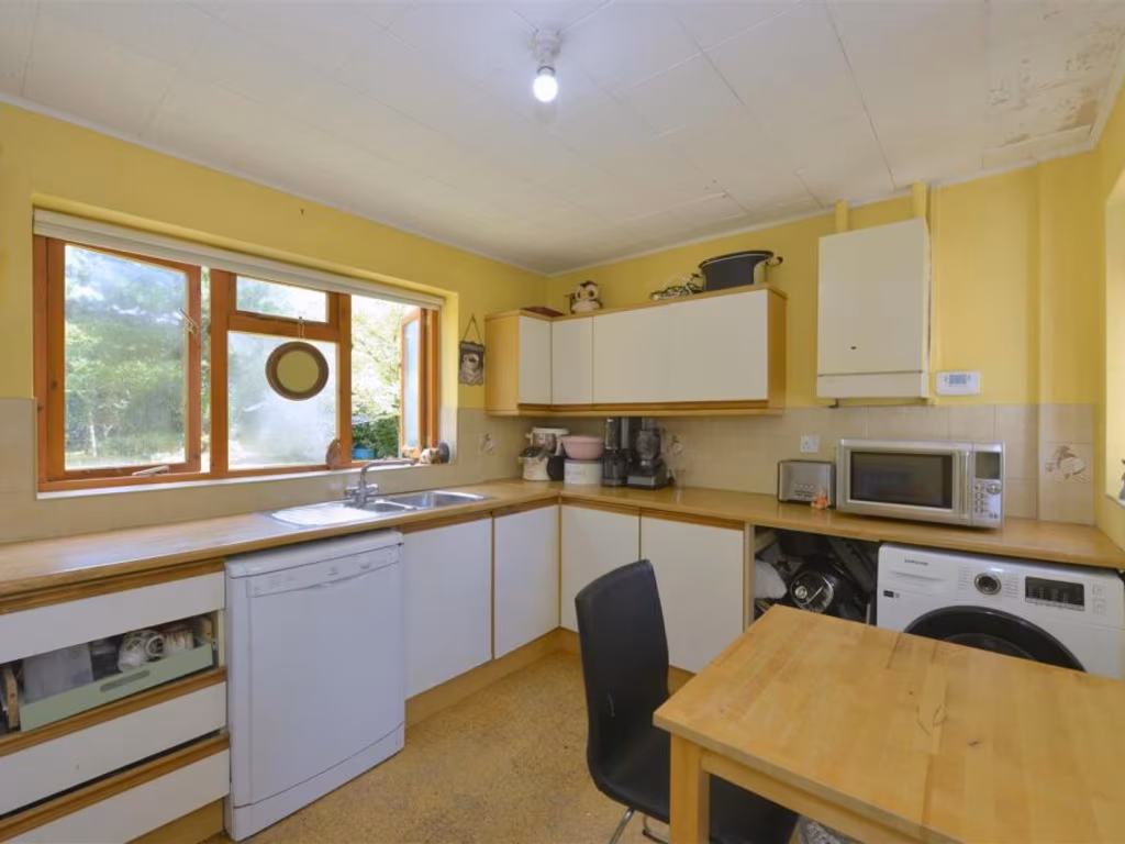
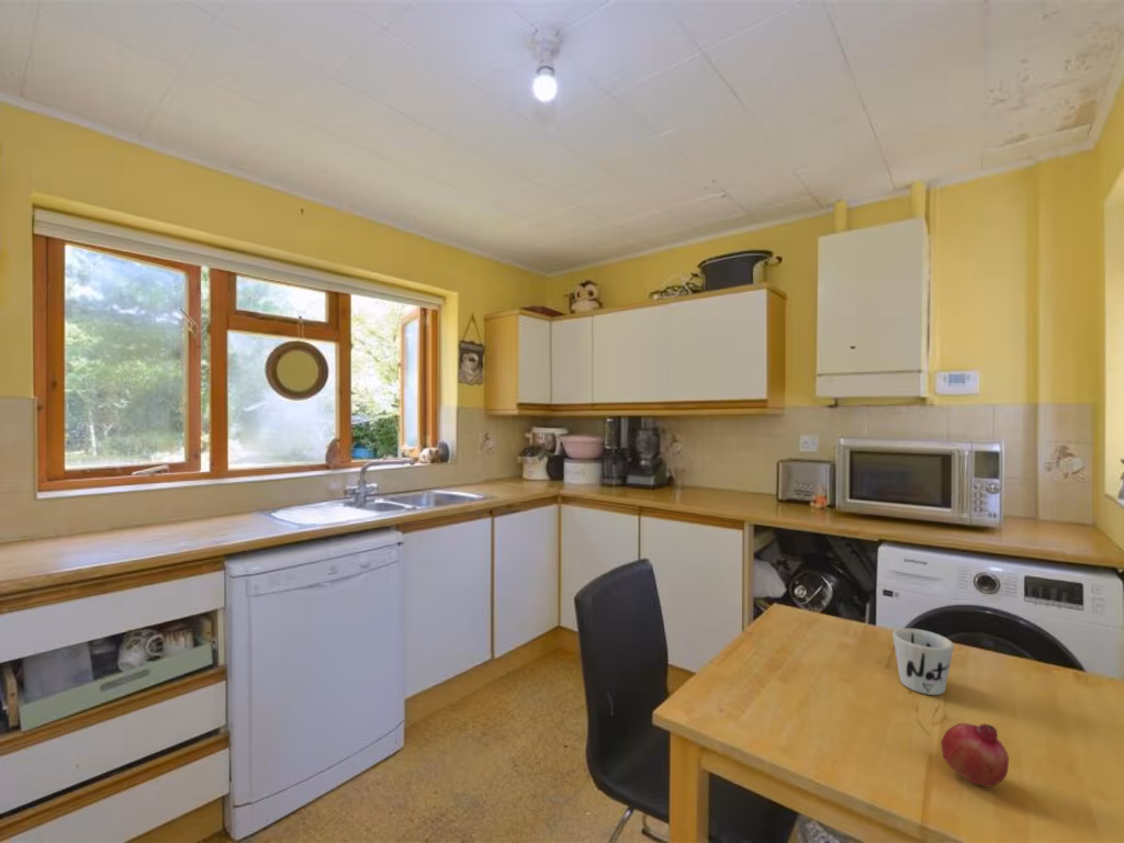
+ fruit (974, 749)
+ mug (918, 656)
